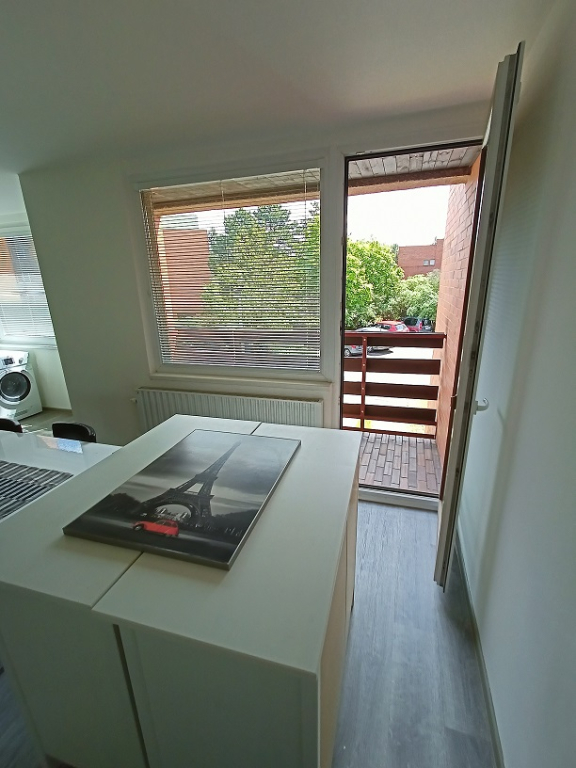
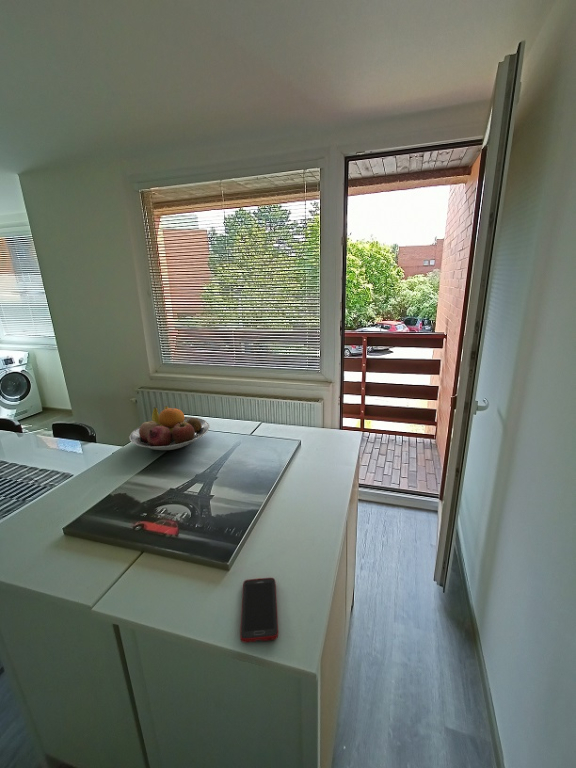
+ fruit bowl (170, 427)
+ cell phone (259, 607)
